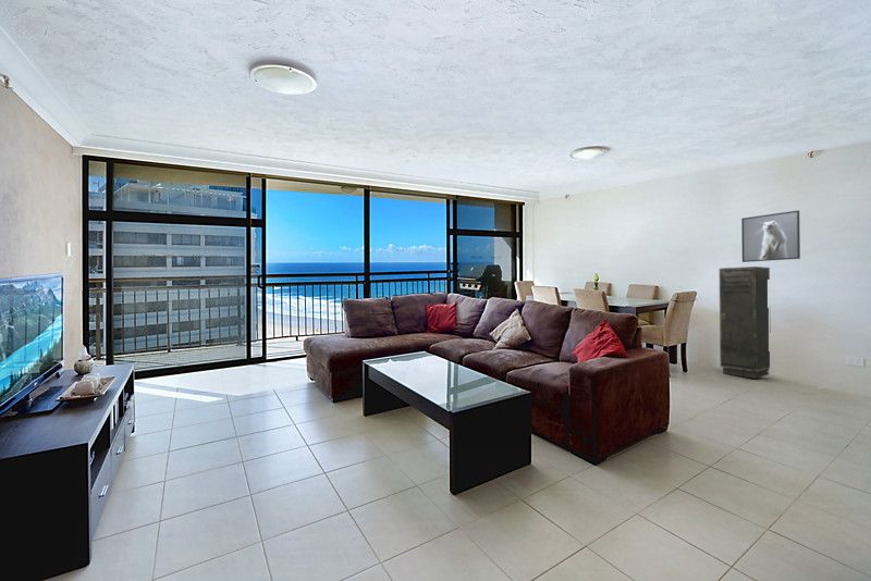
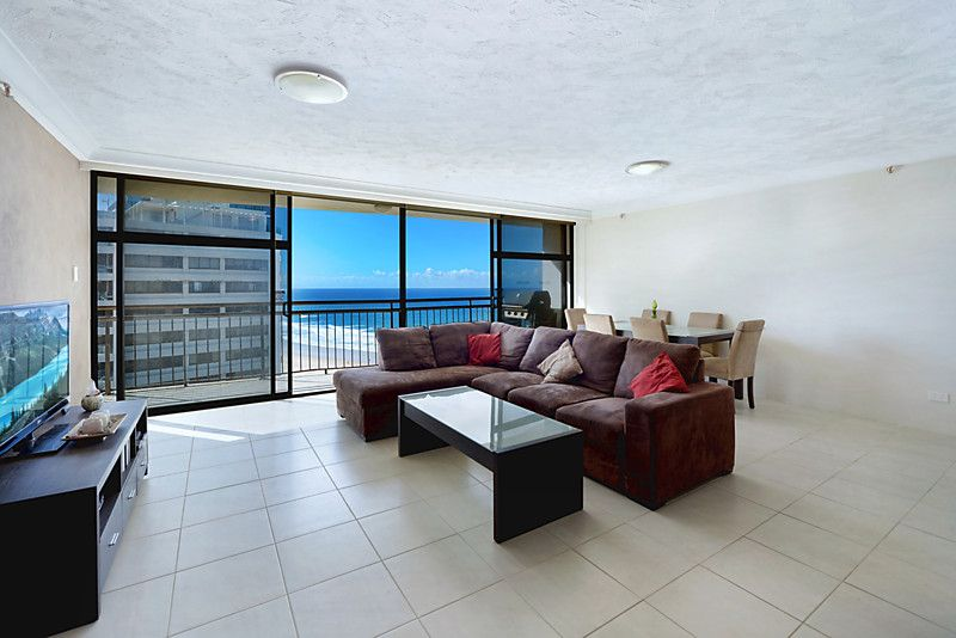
- storage cabinet (744, 321)
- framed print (769, 237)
